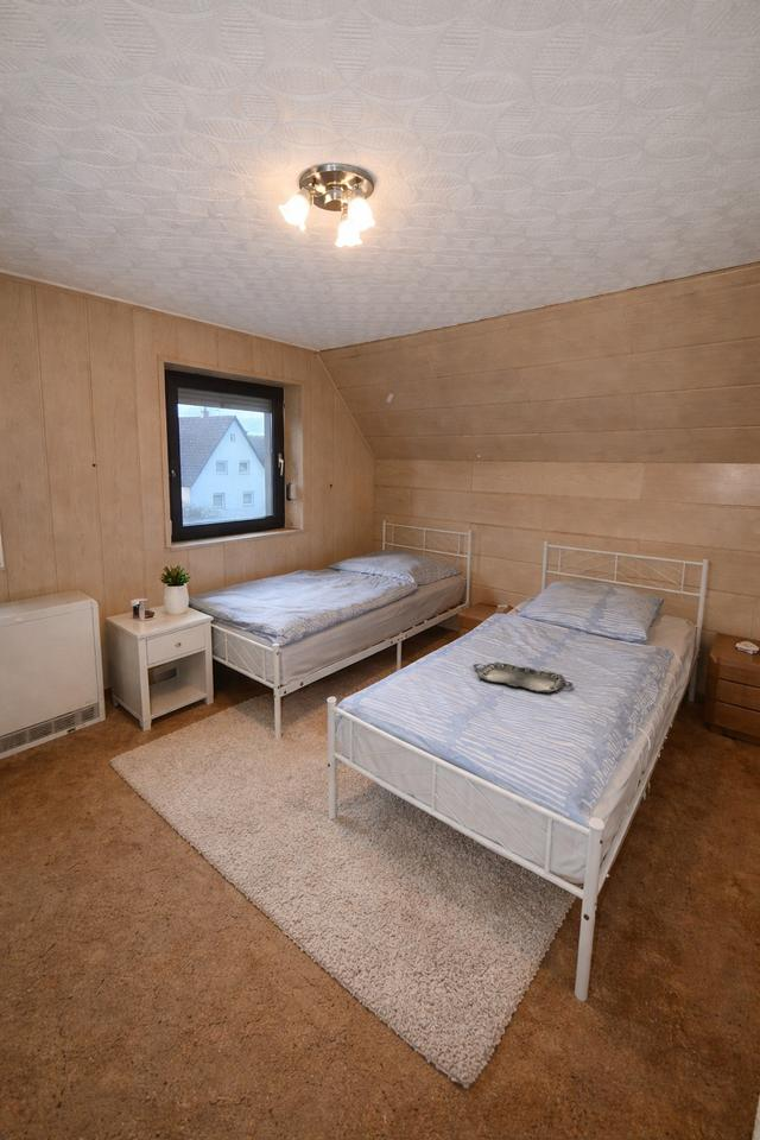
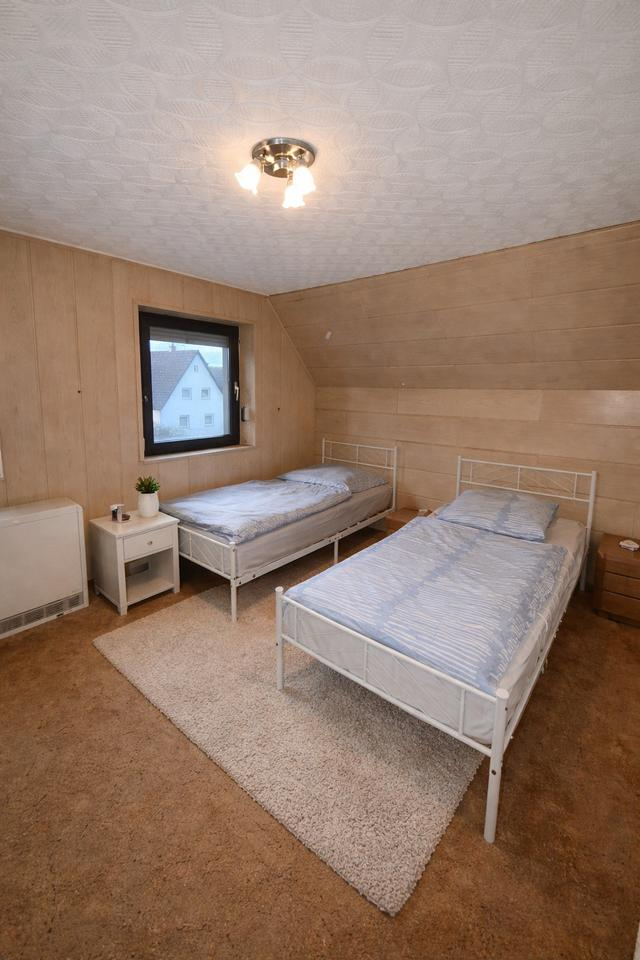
- serving tray (520, 676)
